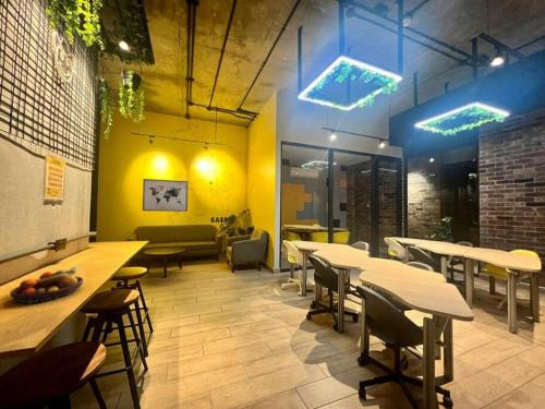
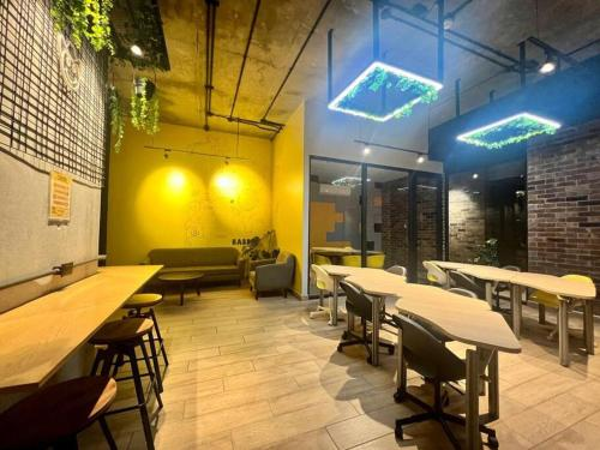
- fruit bowl (49, 281)
- wall art (166, 195)
